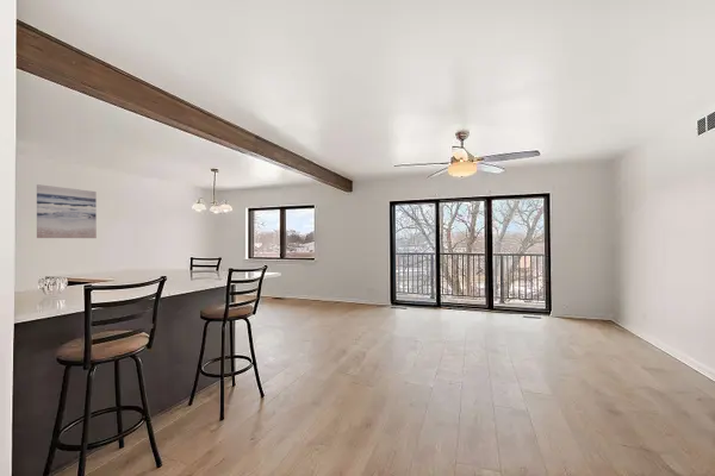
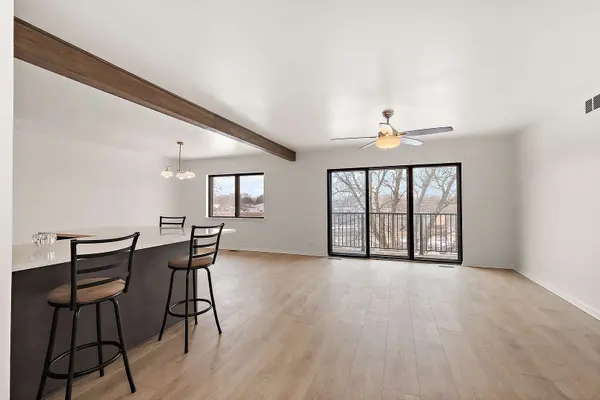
- wall art (67, 213)
